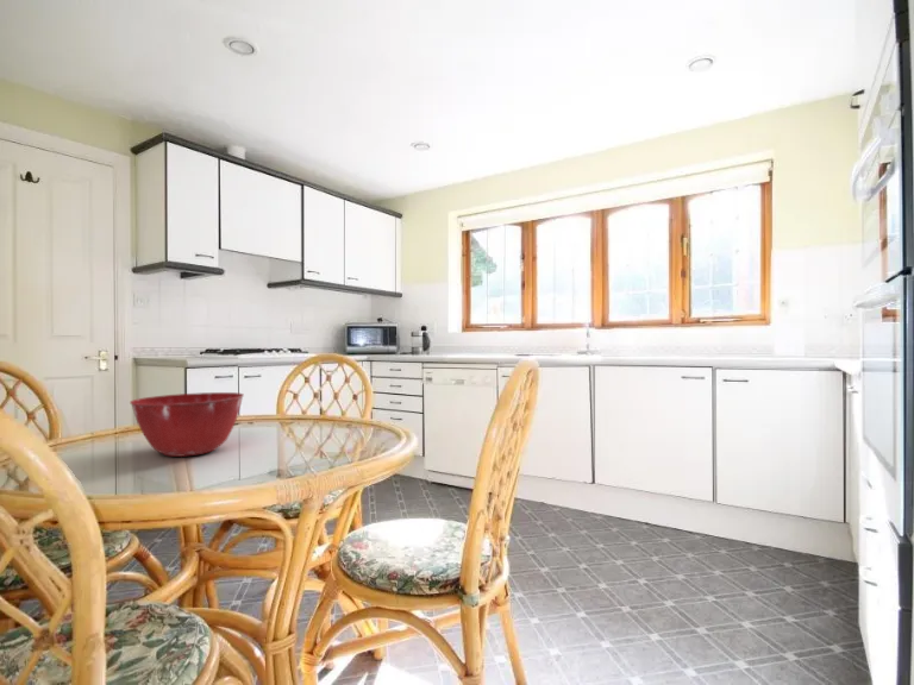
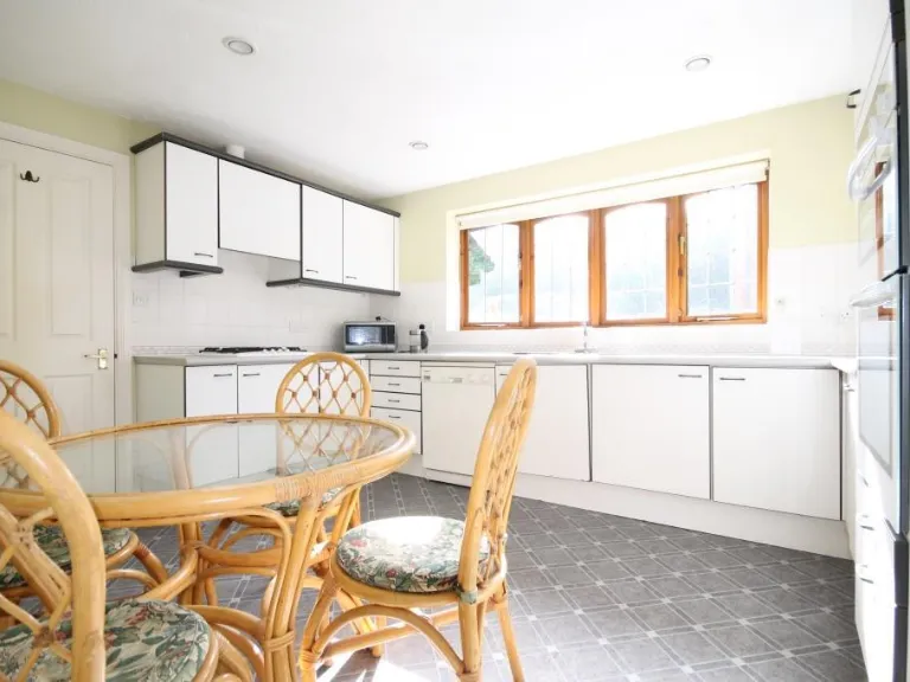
- mixing bowl (189, 423)
